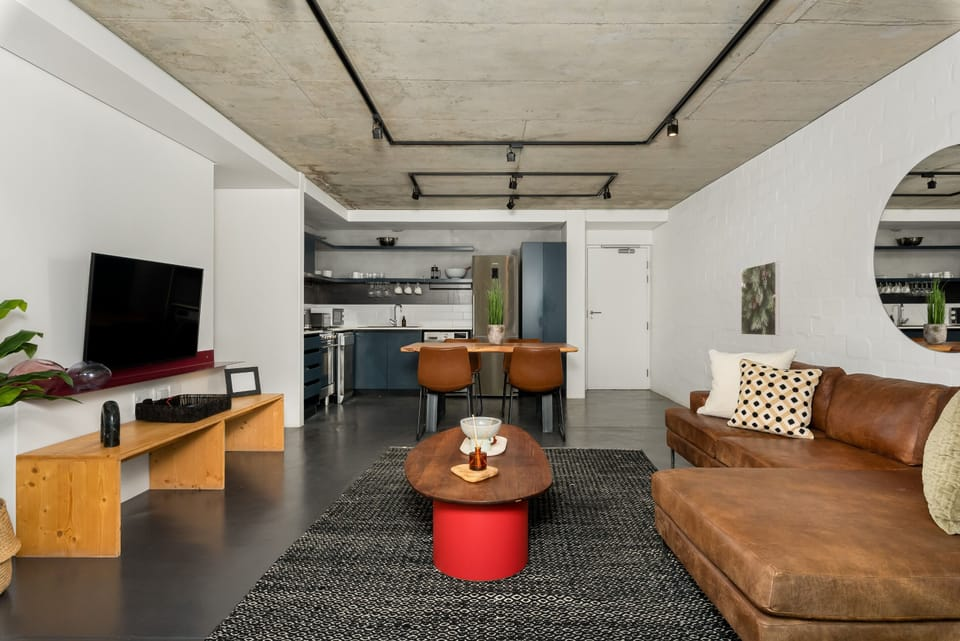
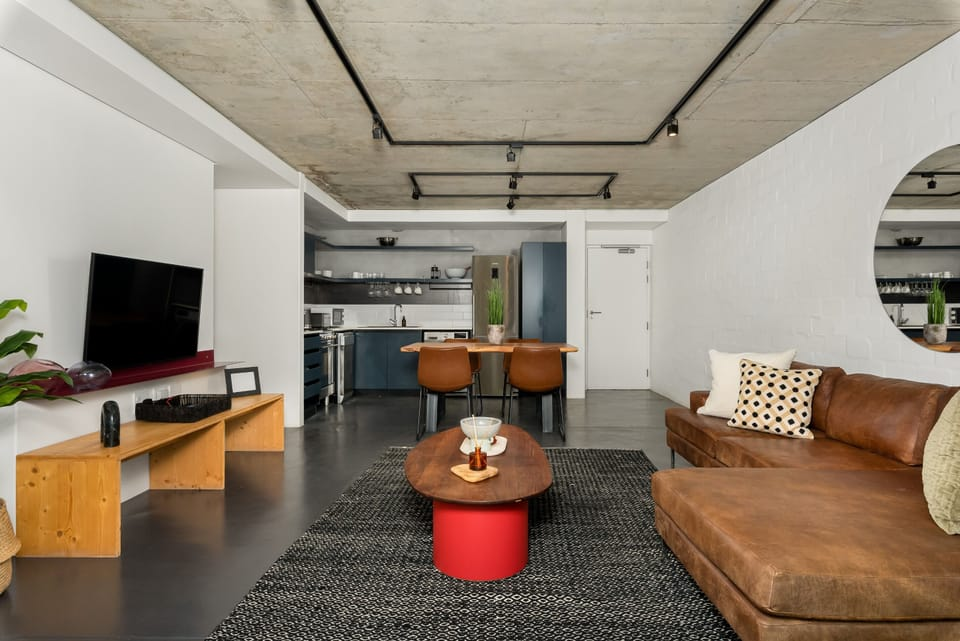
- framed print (759, 300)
